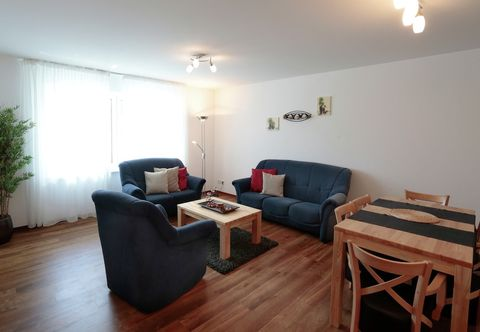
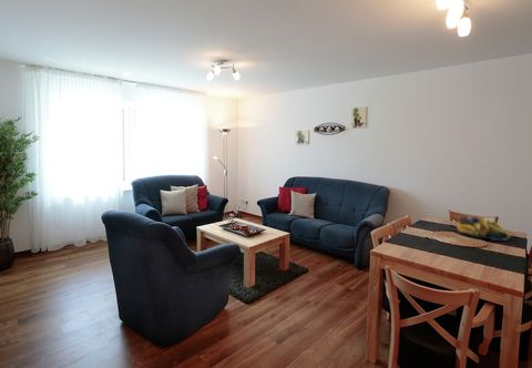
+ fruit bowl (481, 225)
